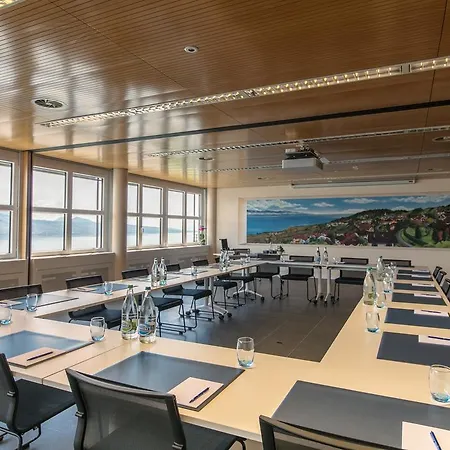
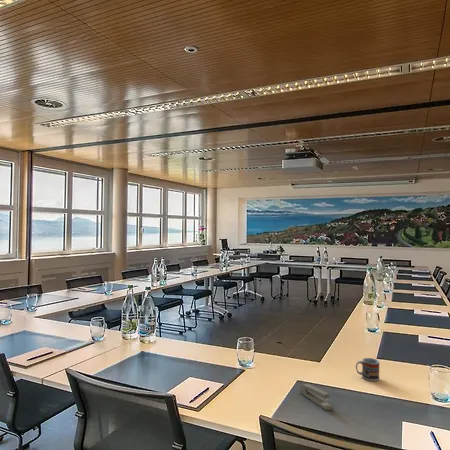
+ stapler (315, 393)
+ cup (367, 368)
